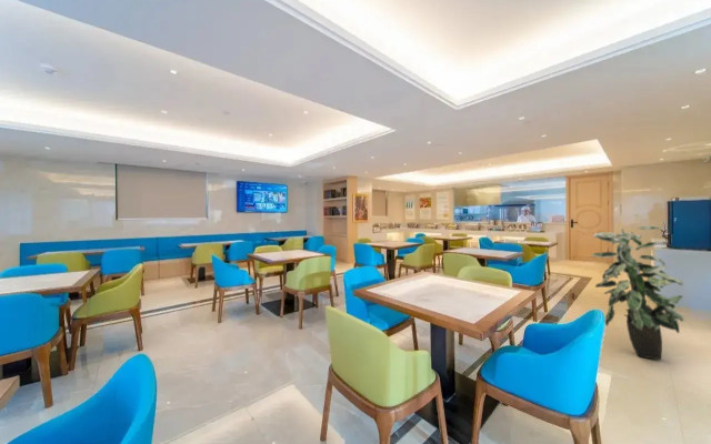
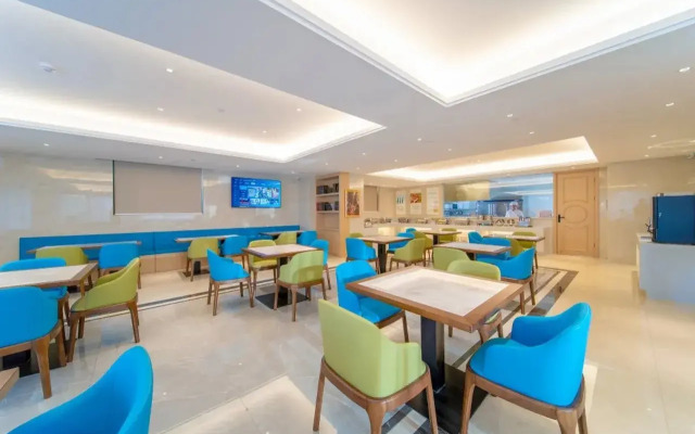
- indoor plant (638, 291)
